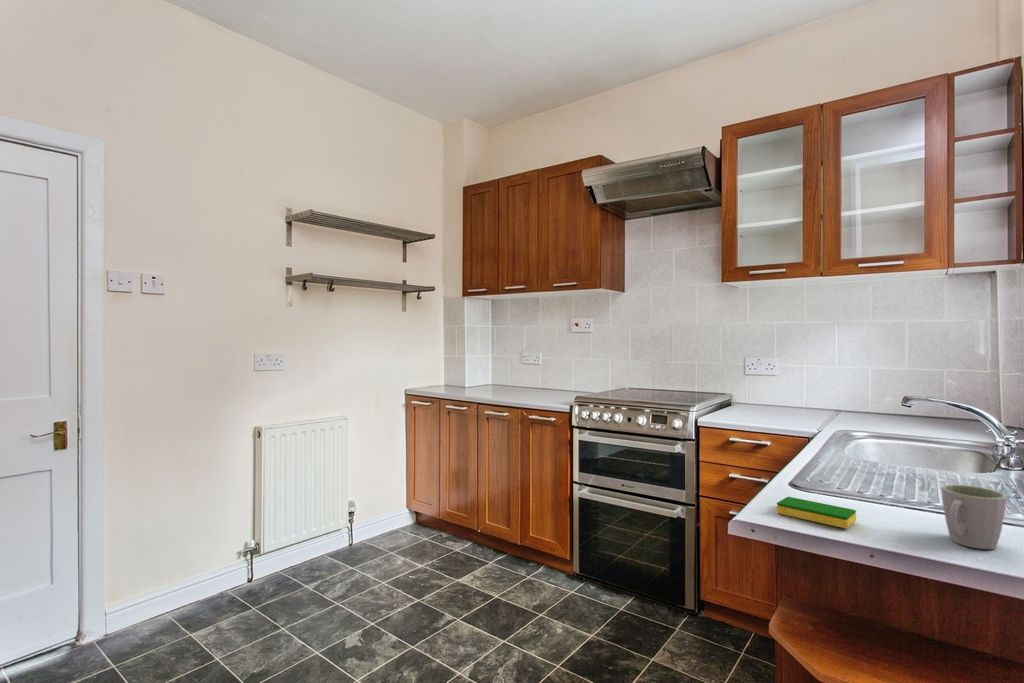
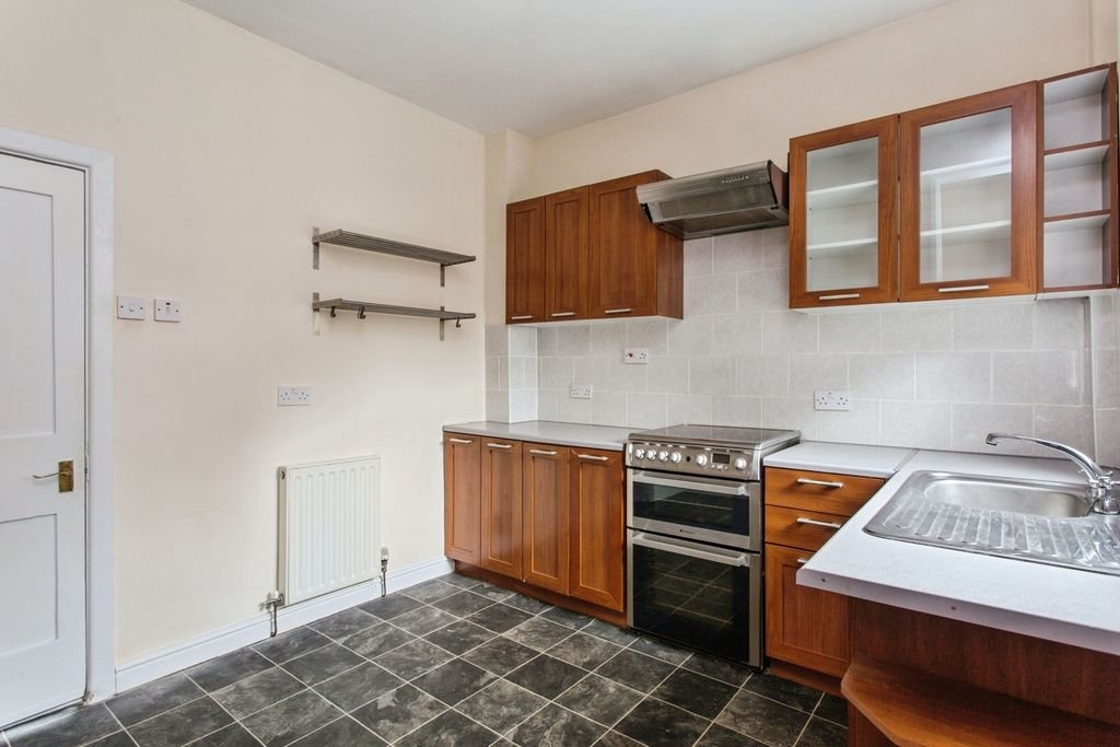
- dish sponge (815, 511)
- mug (968, 518)
